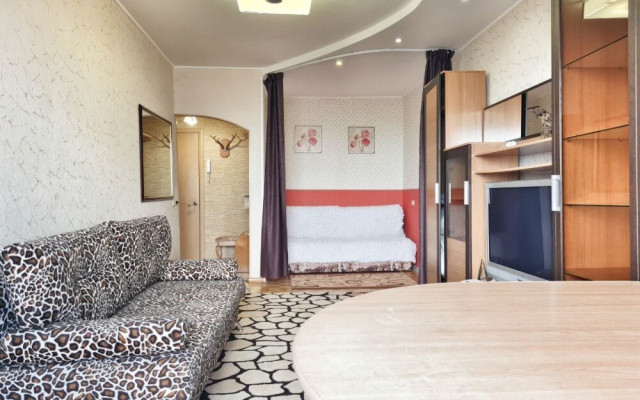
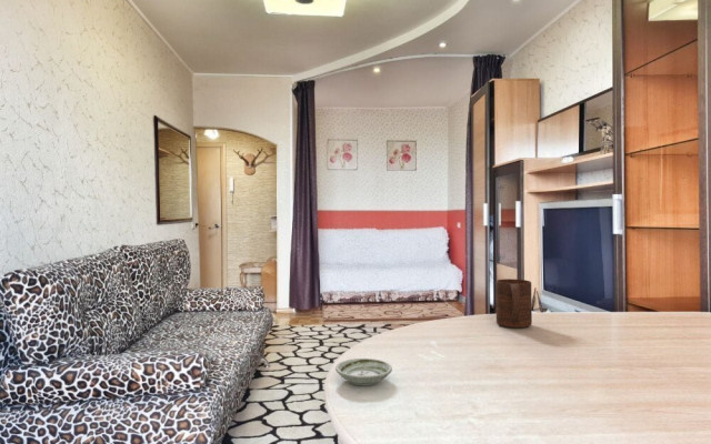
+ cup (515, 303)
+ saucer (363, 373)
